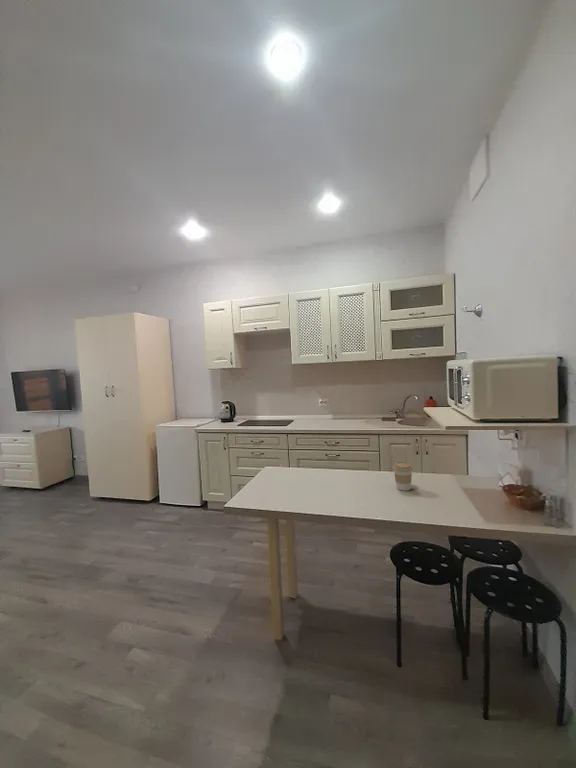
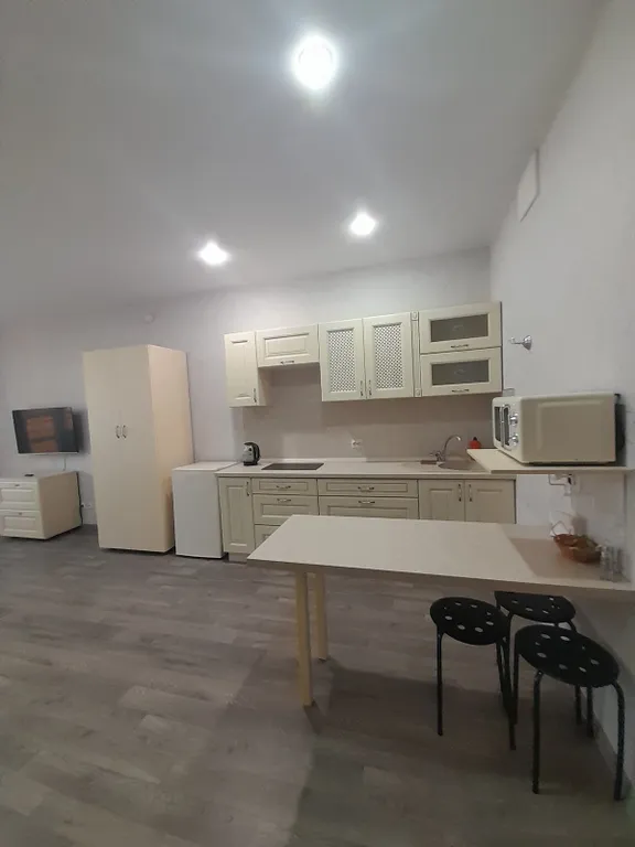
- coffee cup (403, 475)
